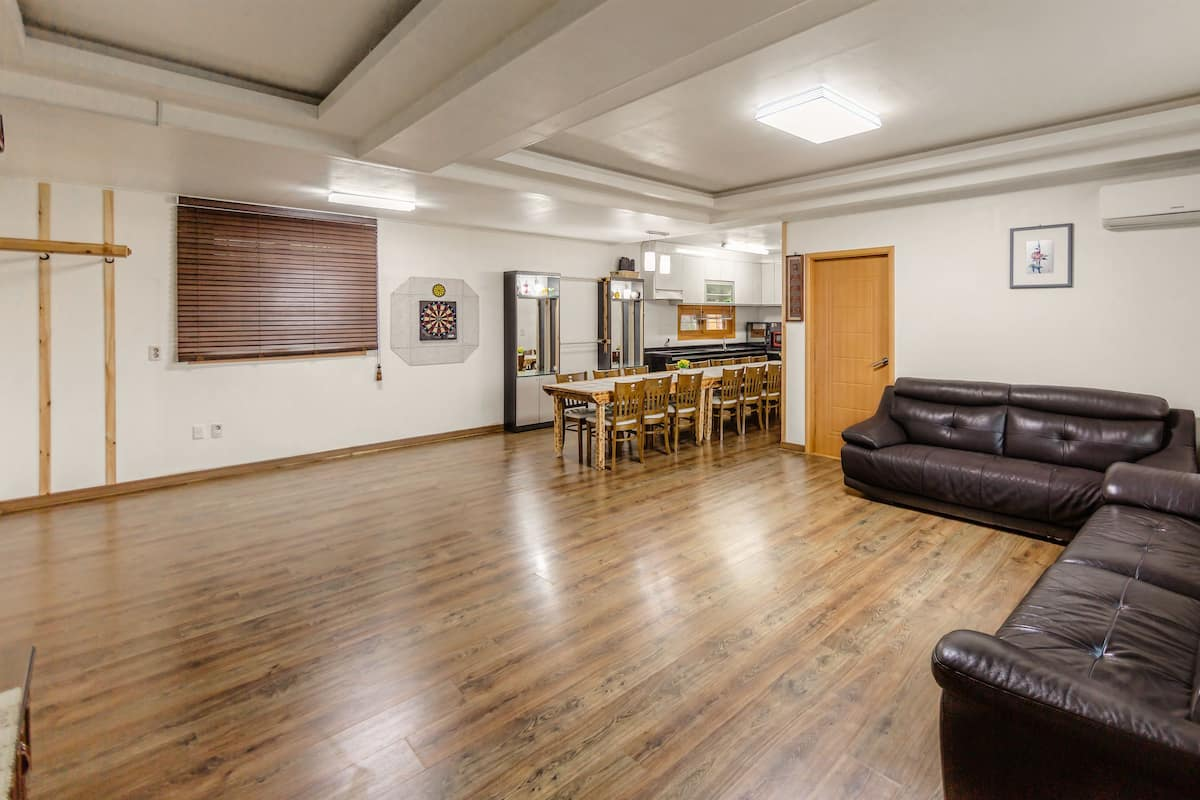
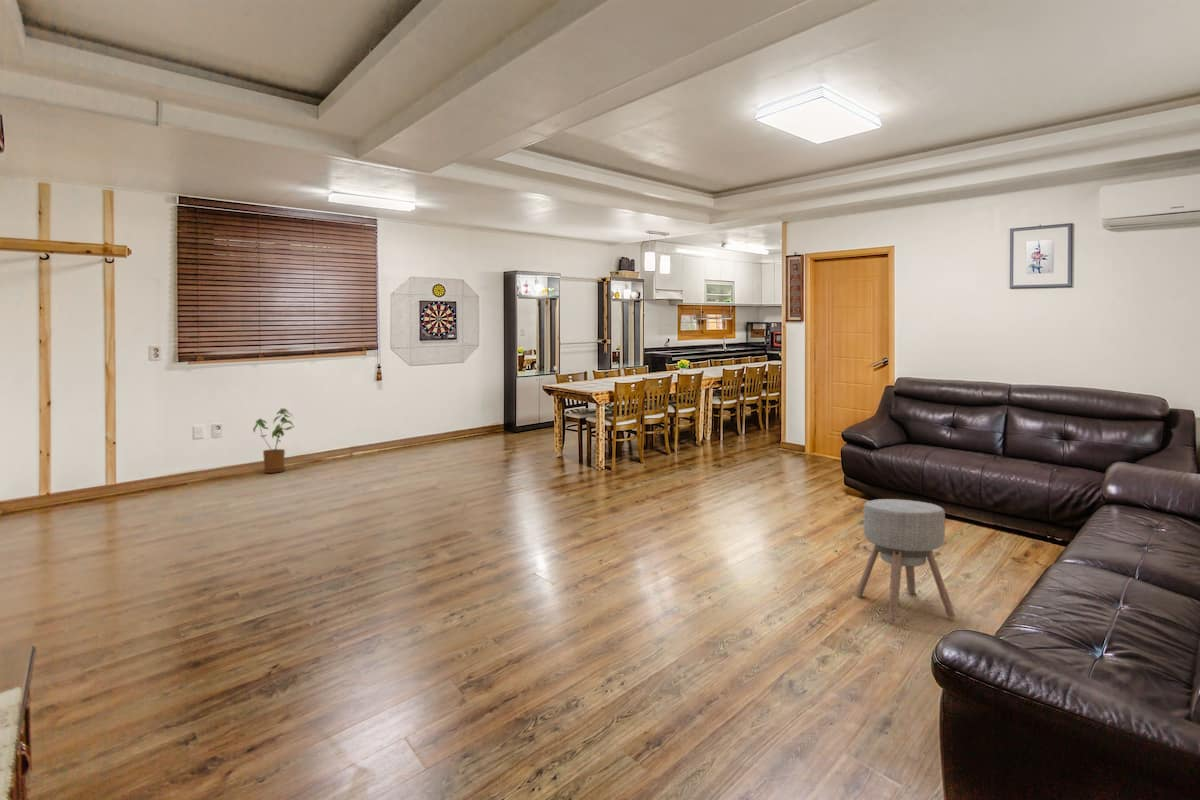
+ house plant (277, 440)
+ ottoman (902, 555)
